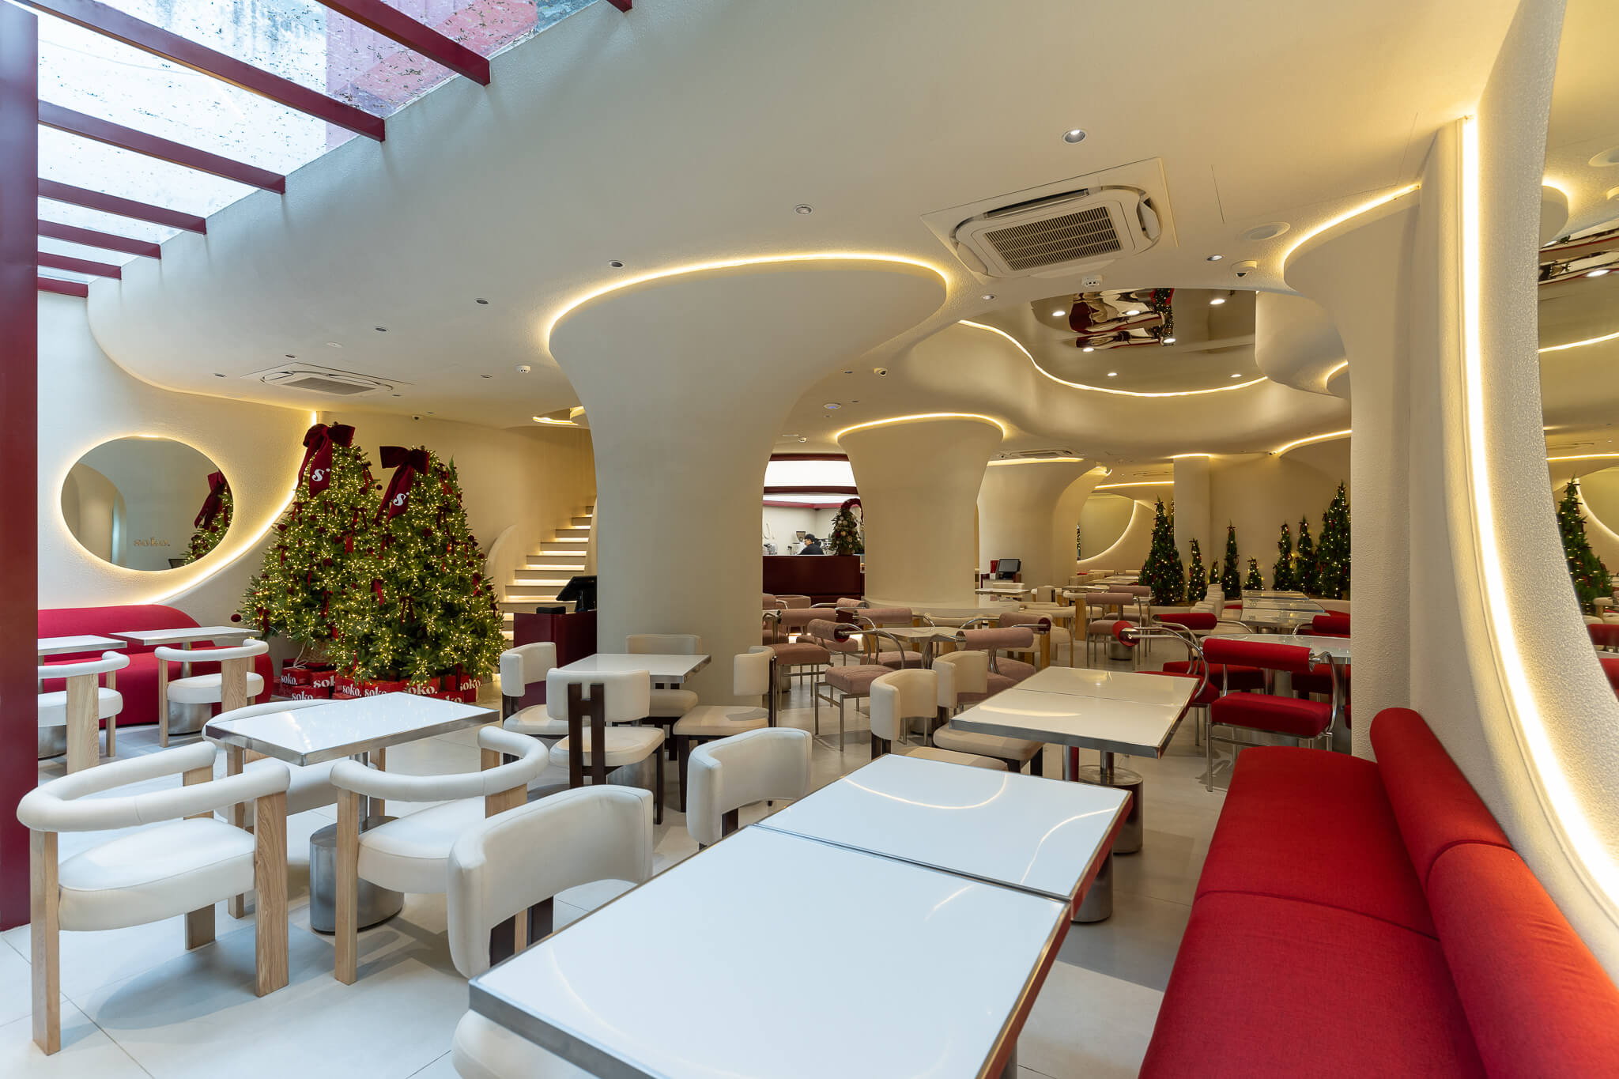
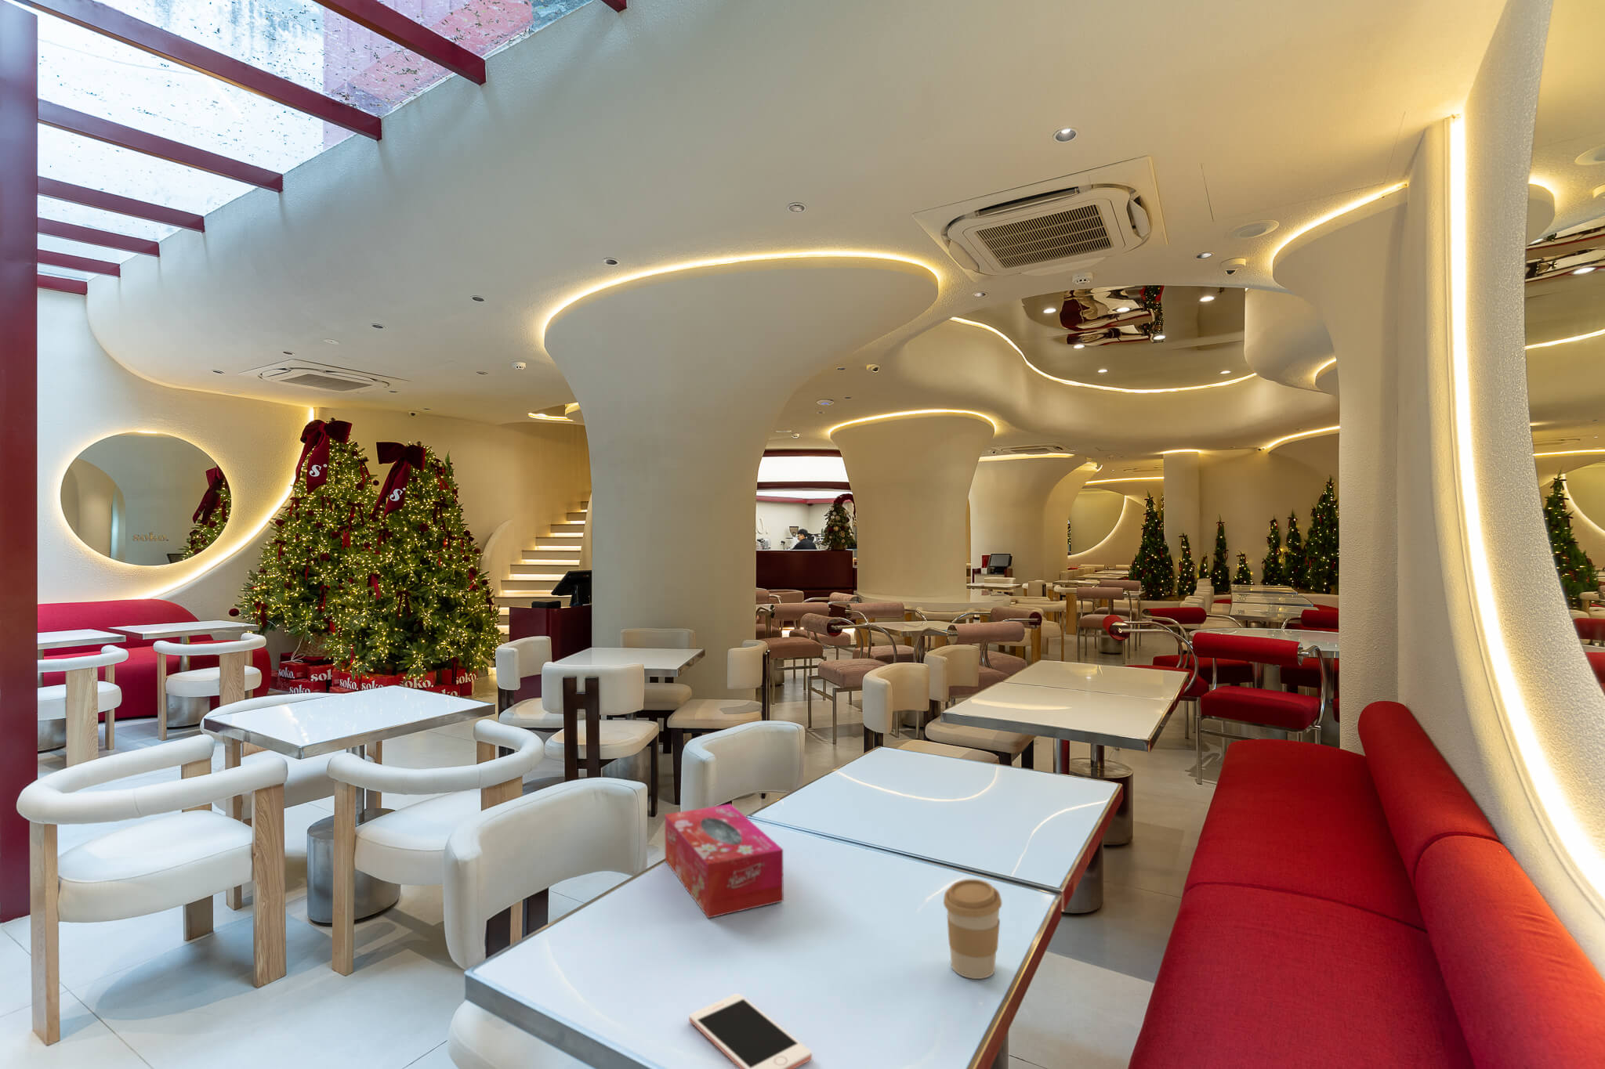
+ tissue box (721, 855)
+ coffee cup (973, 927)
+ cell phone (748, 1036)
